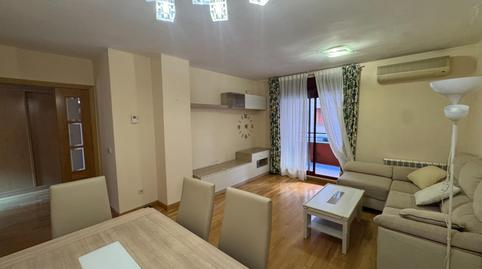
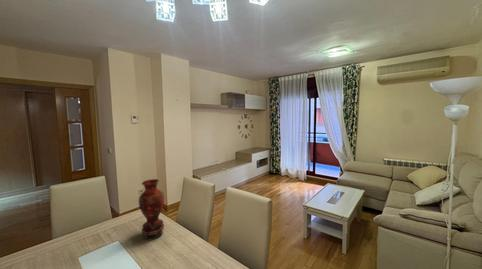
+ vase (152, 208)
